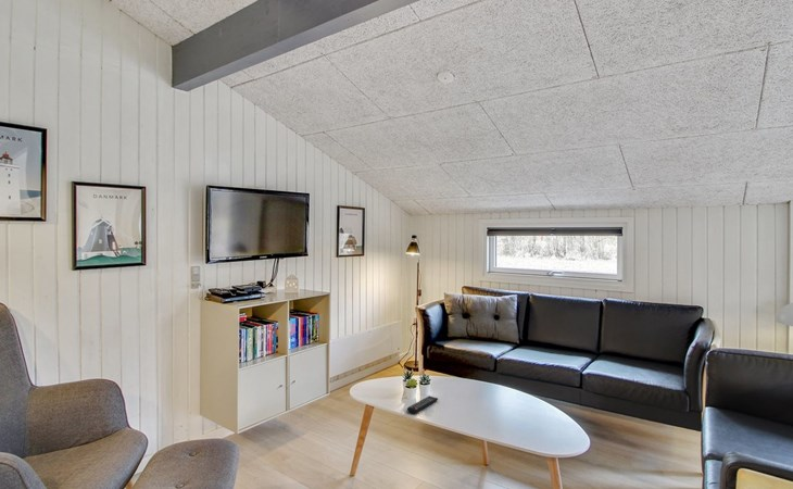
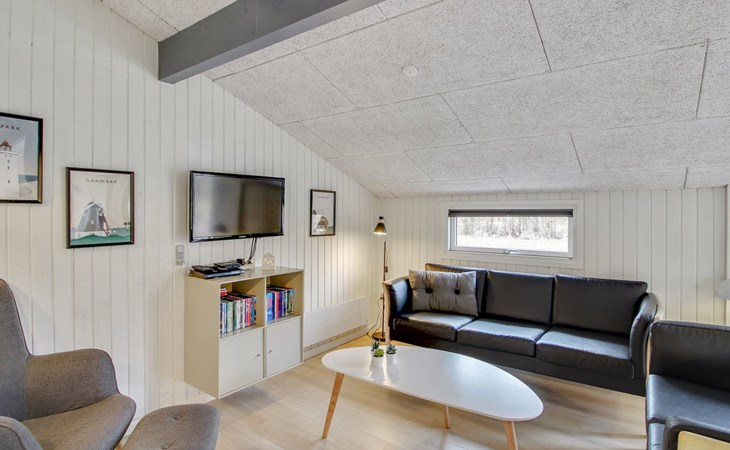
- remote control (423, 404)
